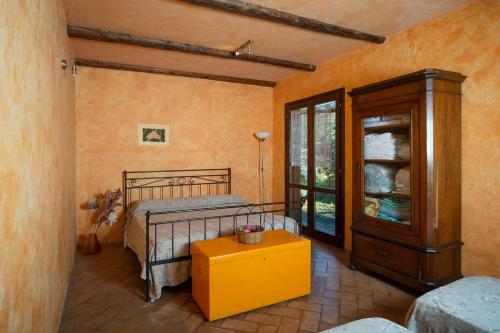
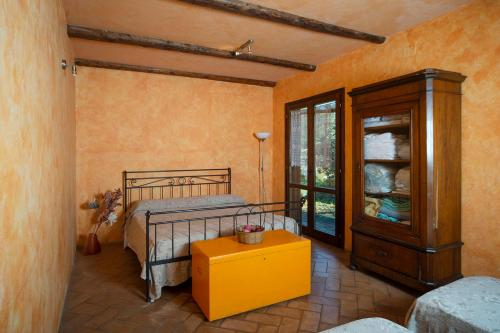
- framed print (153, 135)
